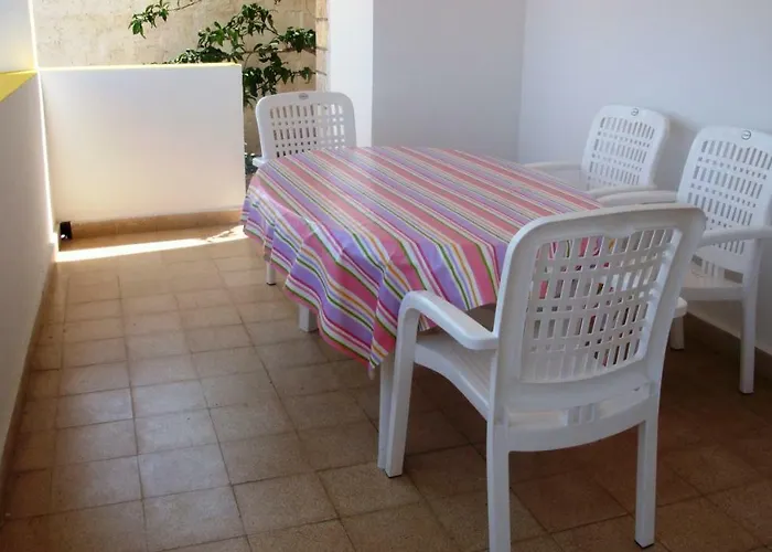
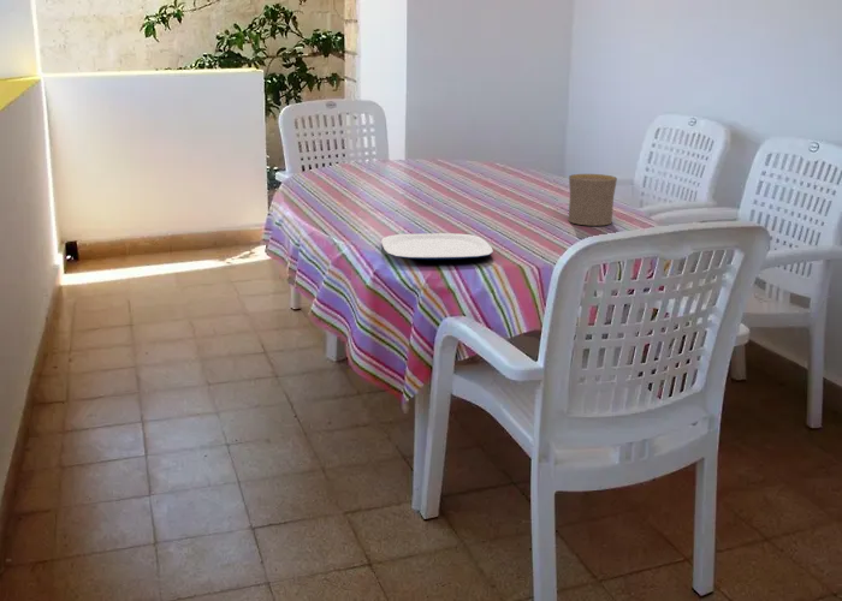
+ plate (435, 246)
+ cup (591, 198)
